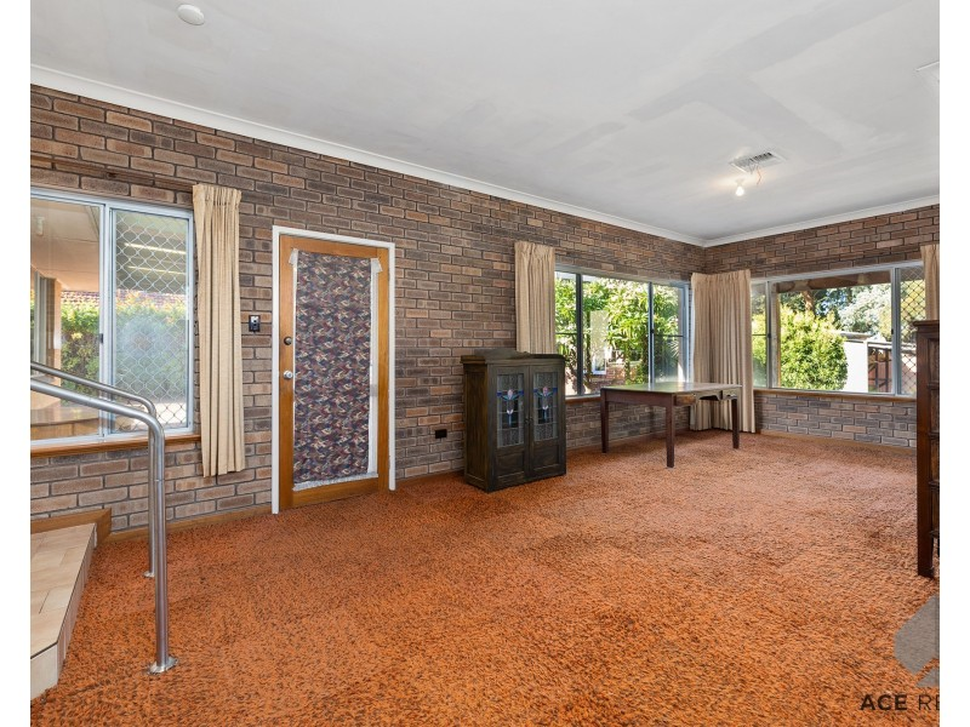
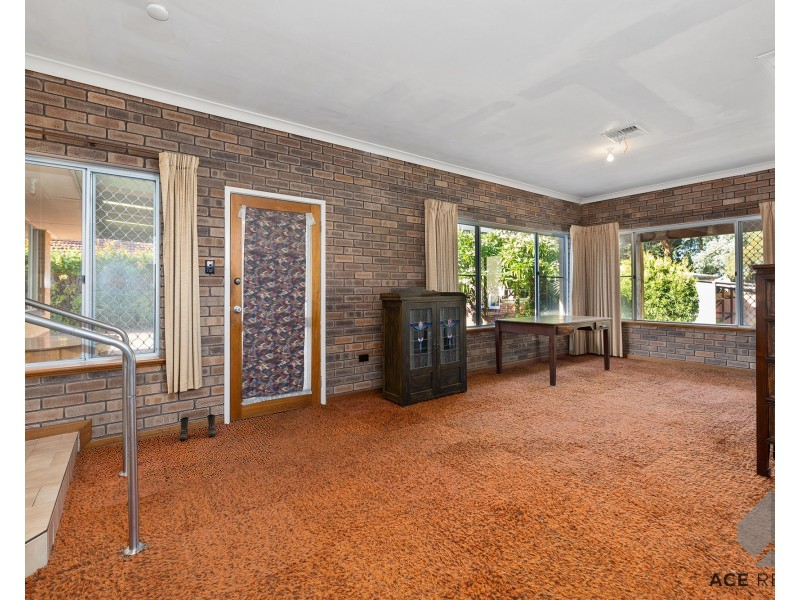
+ boots (187, 426)
